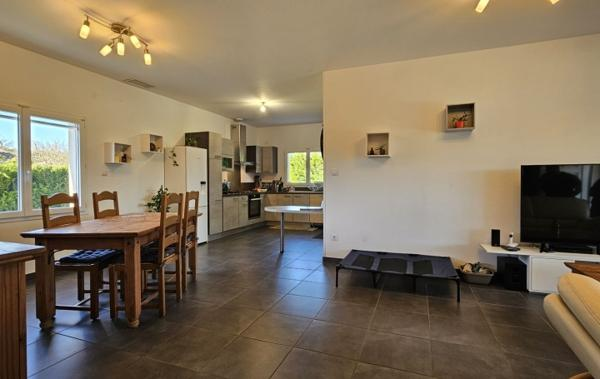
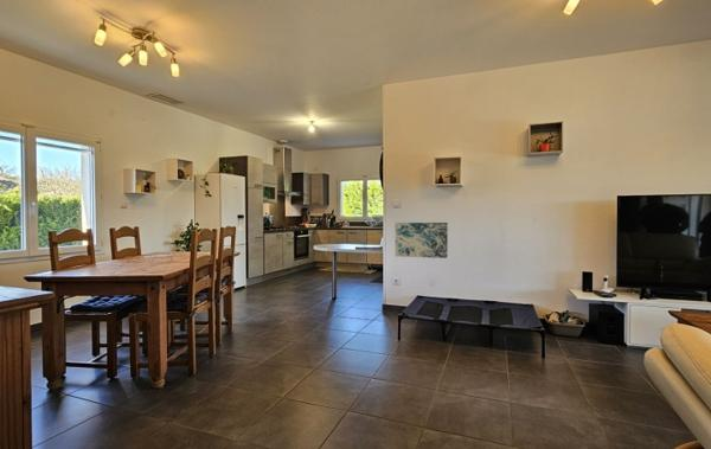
+ wall art (421, 239)
